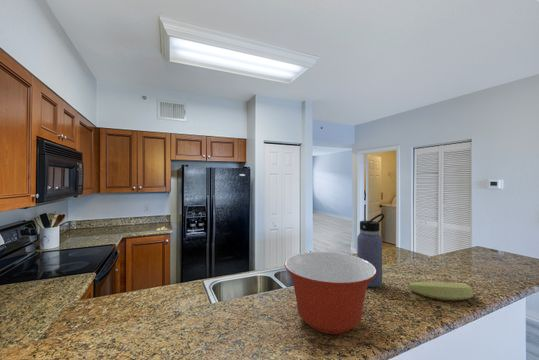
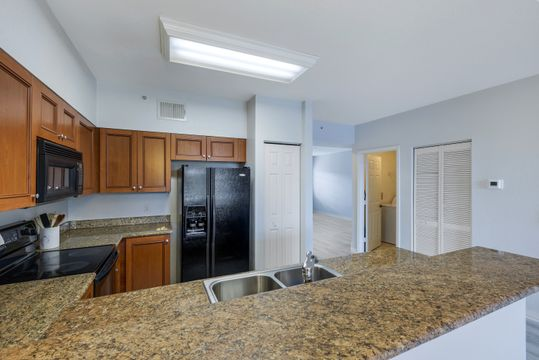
- water bottle (370, 247)
- banana (444, 286)
- mixing bowl (328, 292)
